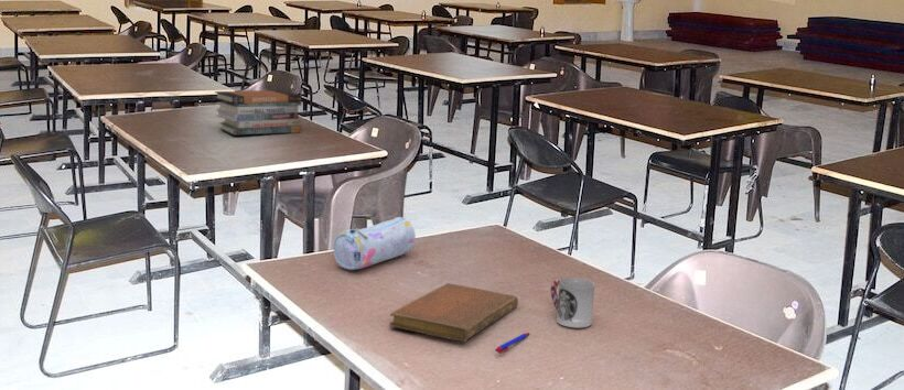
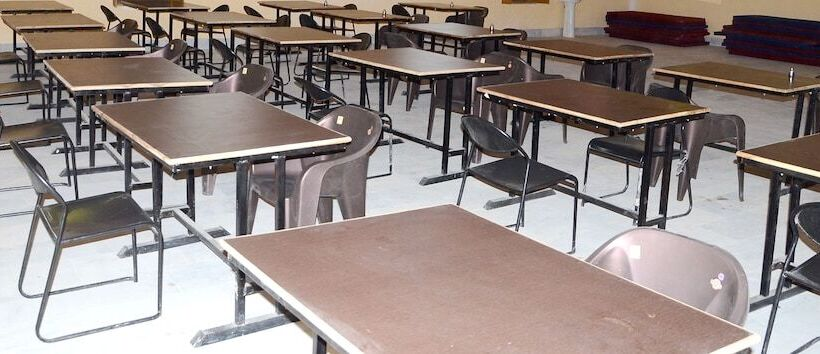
- pencil case (375, 241)
- book stack (258, 111)
- cup (569, 300)
- pen (513, 340)
- notebook (455, 310)
